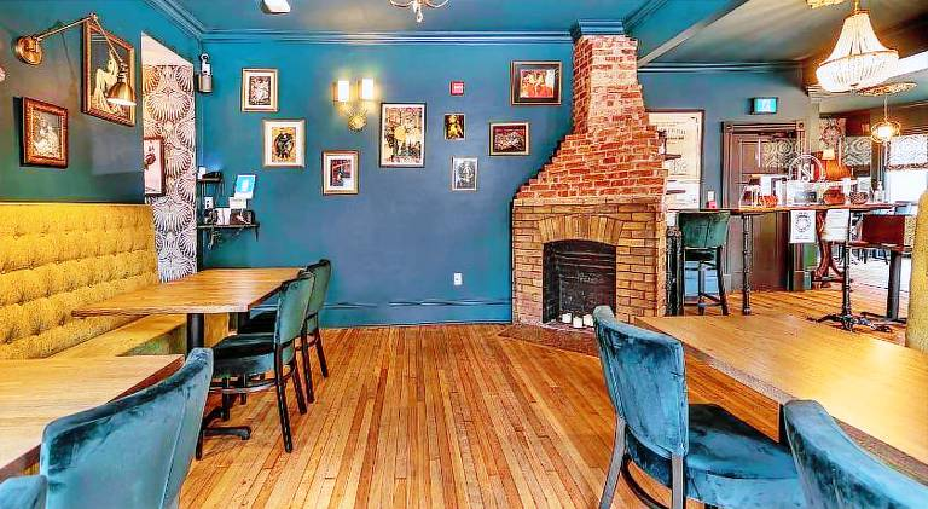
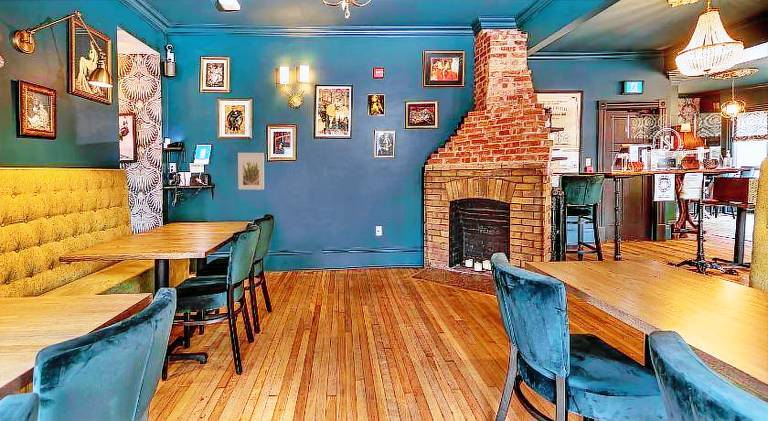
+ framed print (251, 171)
